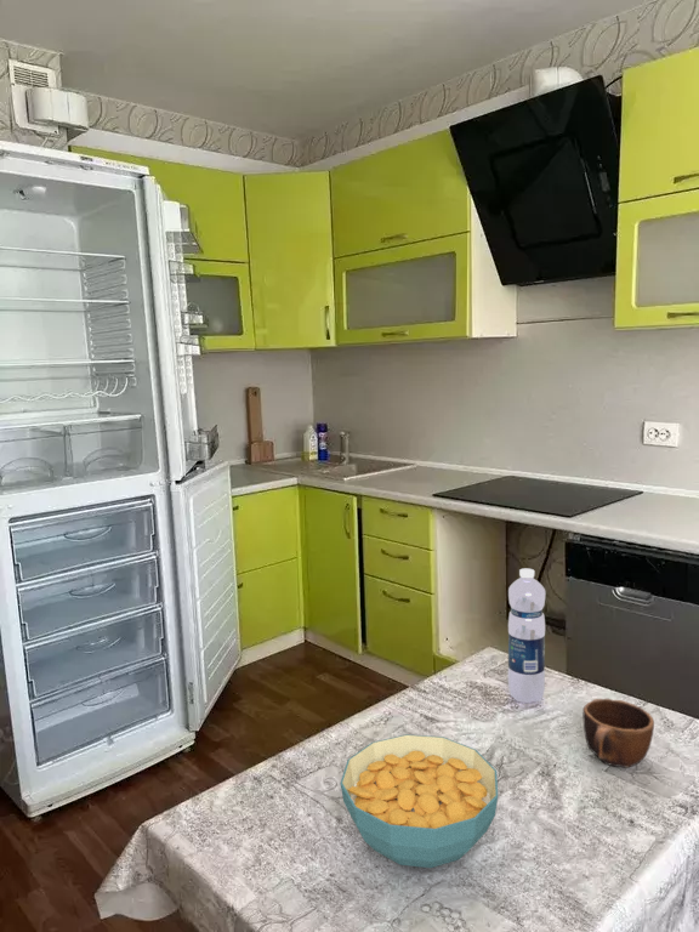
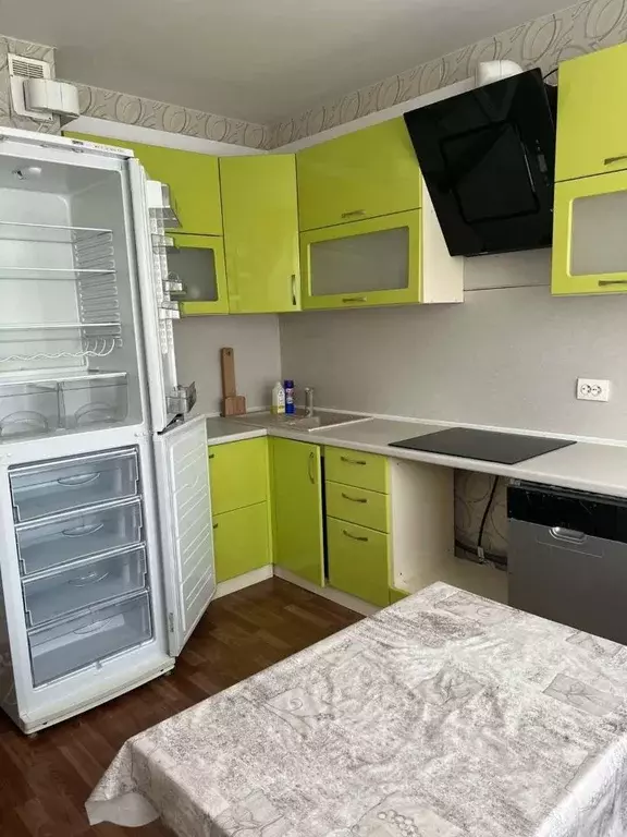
- cereal bowl (419, 811)
- water bottle (525, 633)
- mug (619, 738)
